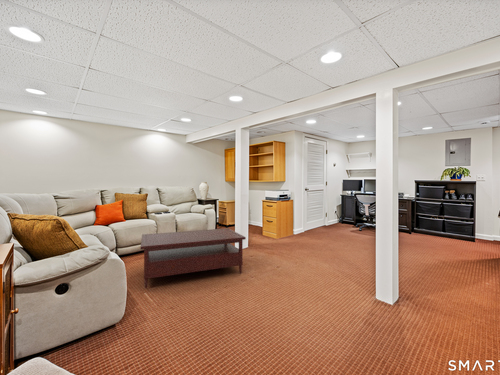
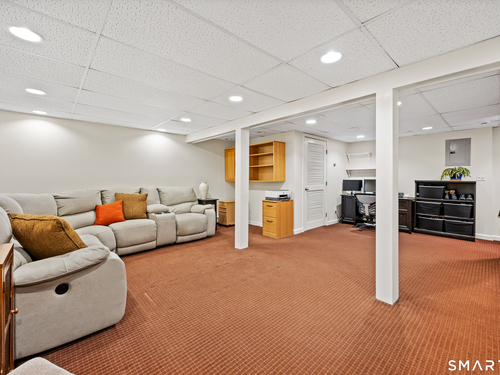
- coffee table (192, 253)
